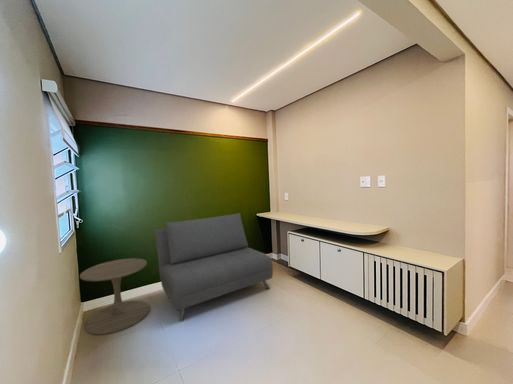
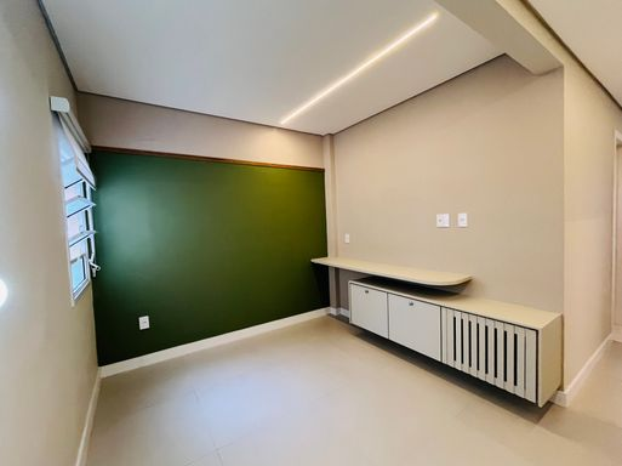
- side table (117, 292)
- sofa (214, 255)
